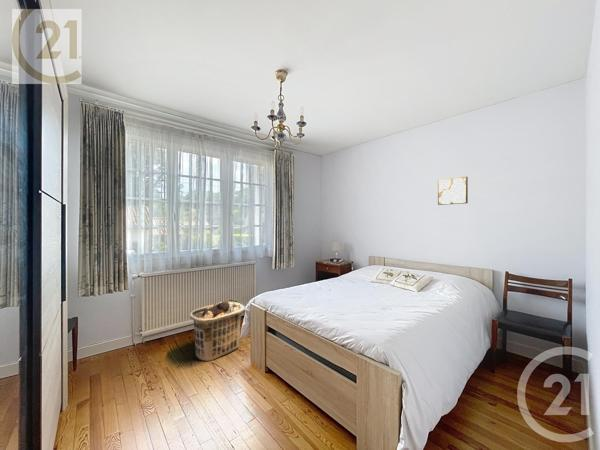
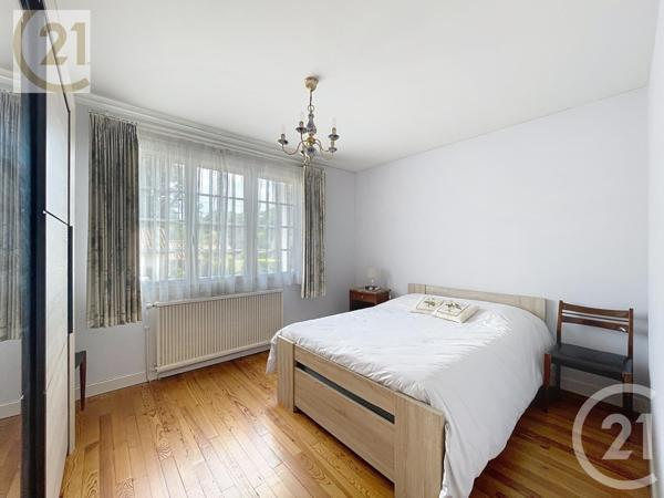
- wall art (452, 191)
- clothes hamper (218, 326)
